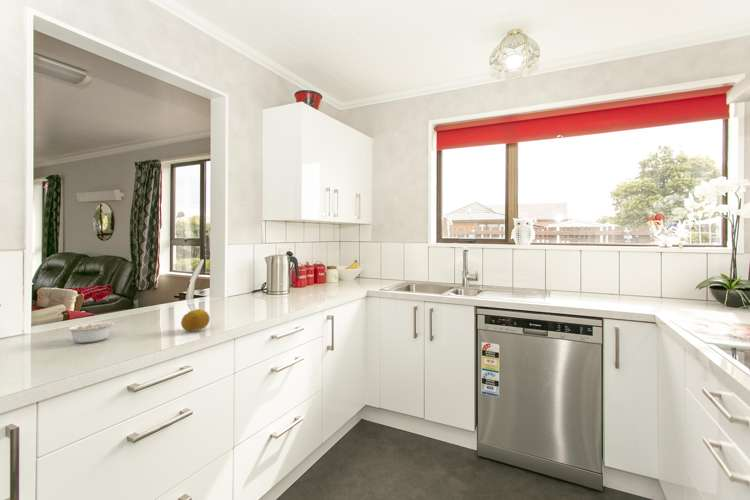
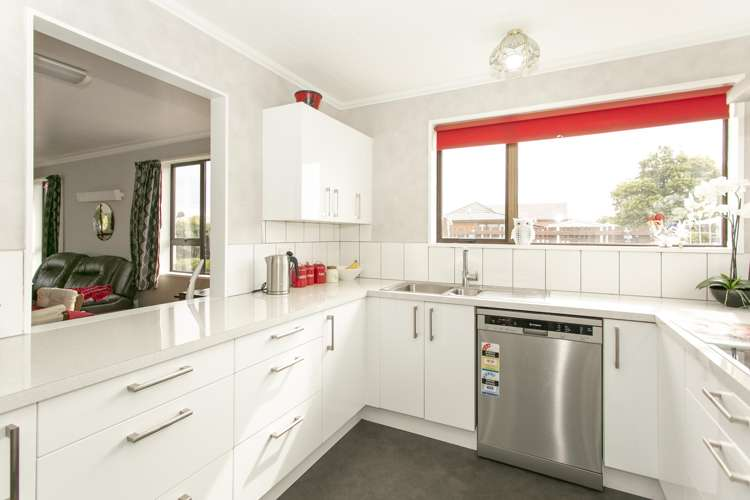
- fruit (195, 320)
- legume (93, 330)
